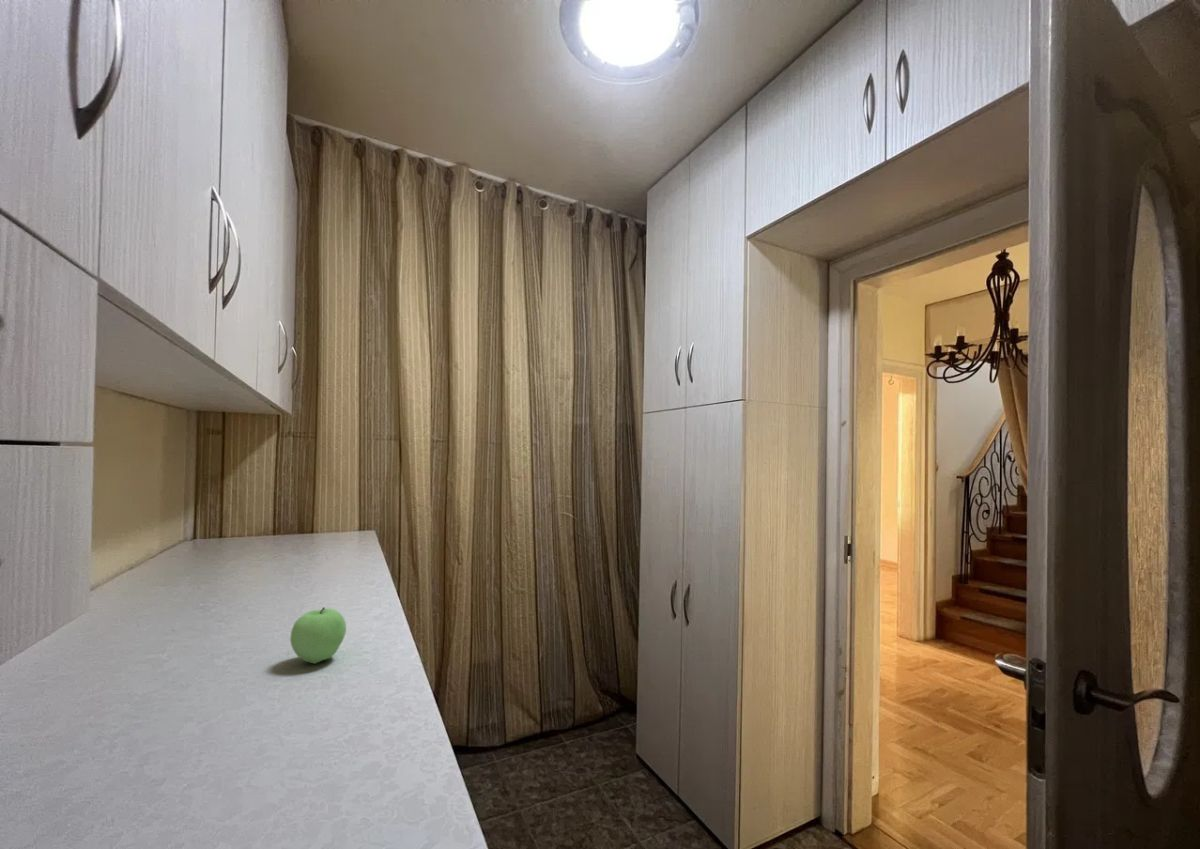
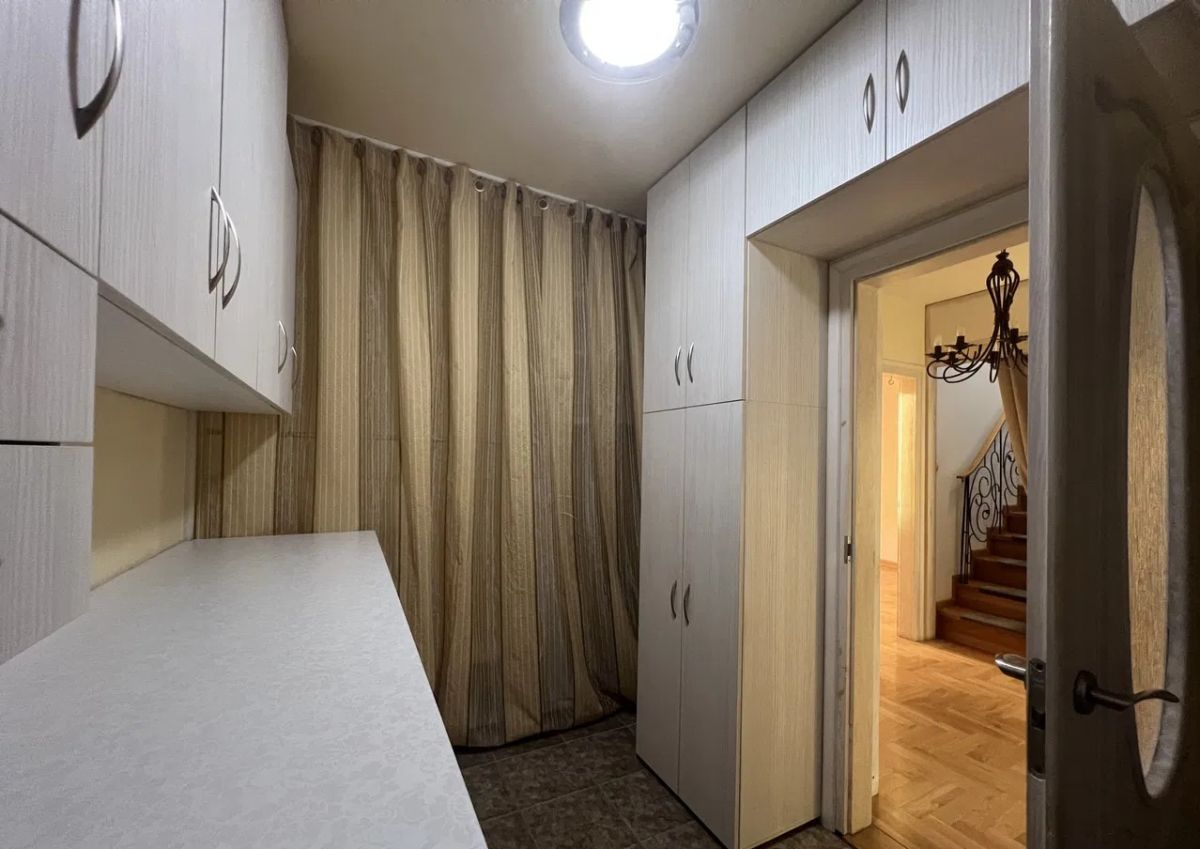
- apple (318, 633)
